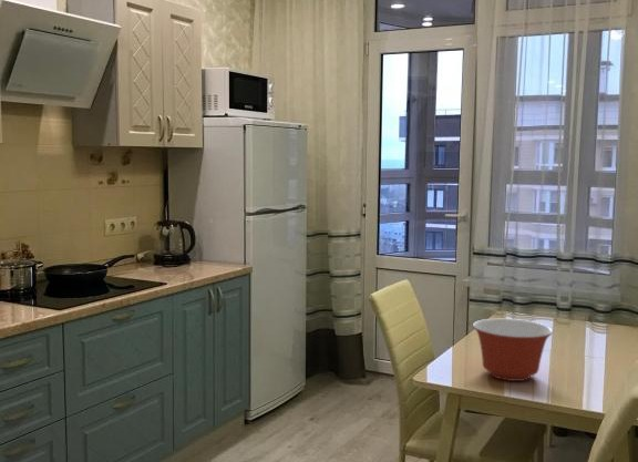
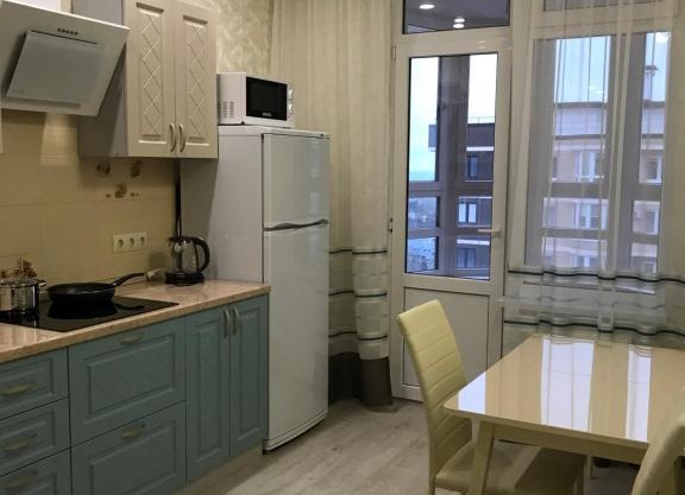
- mixing bowl (511, 351)
